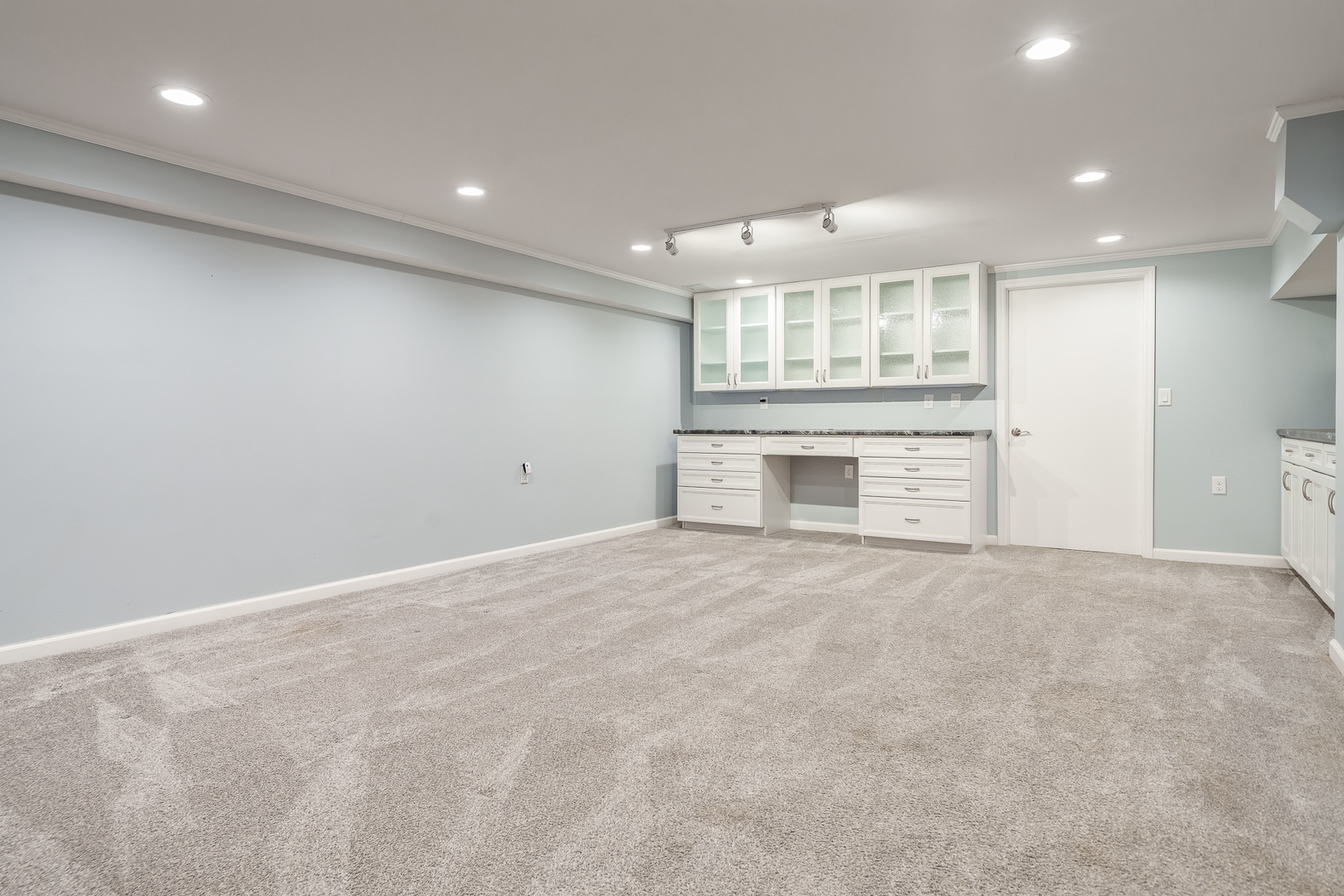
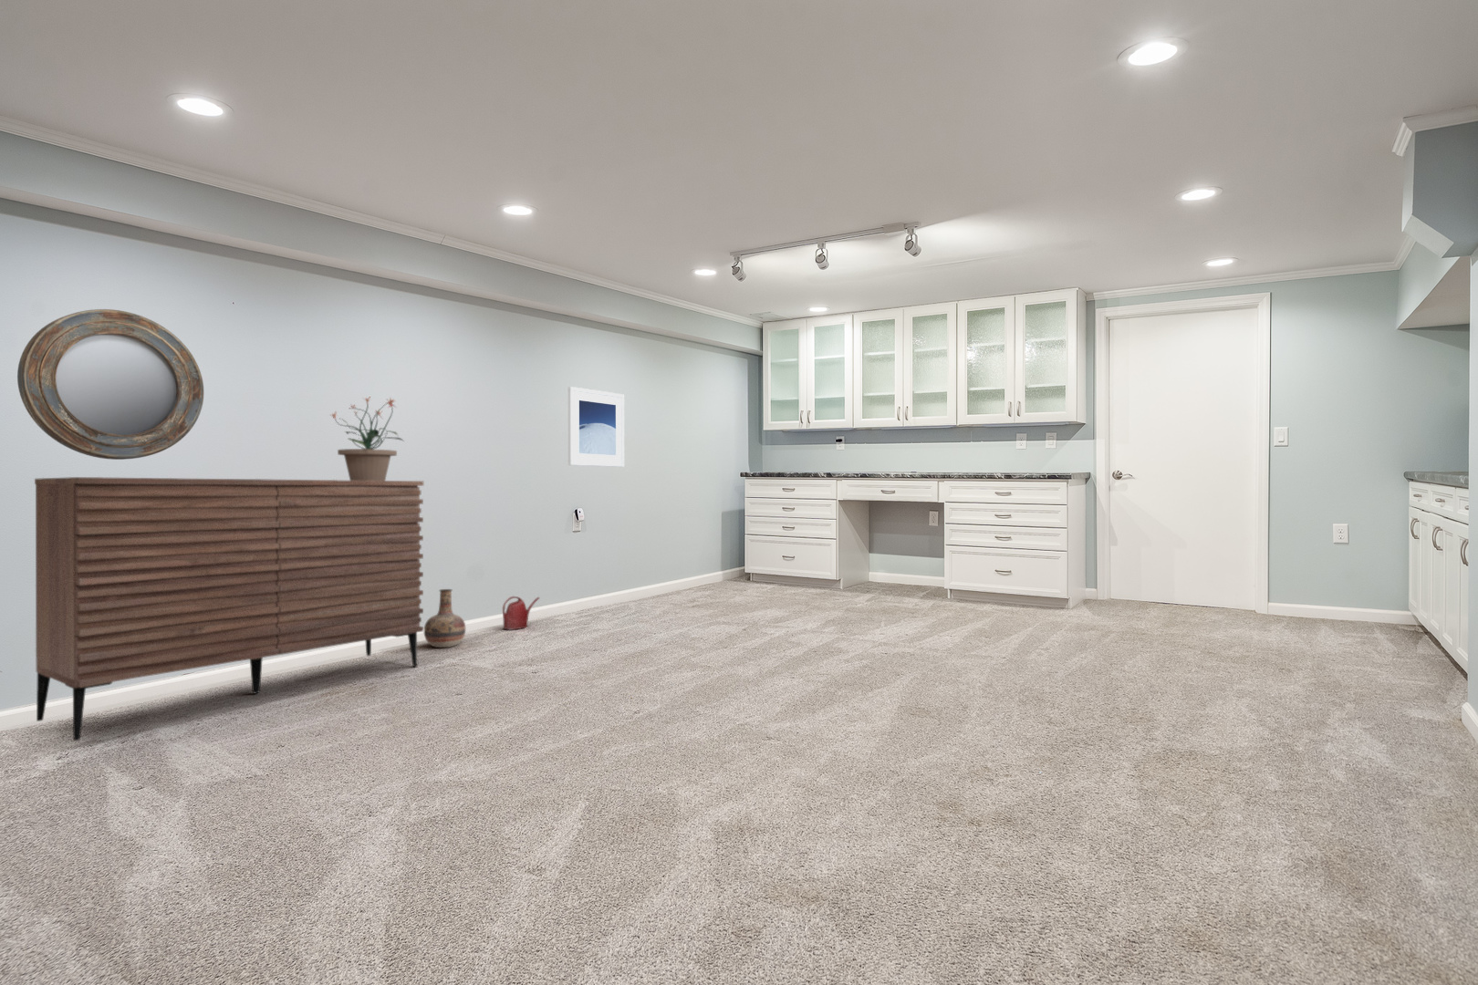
+ sideboard (253, 586)
+ home mirror (118, 385)
+ watering can (521, 610)
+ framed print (597, 428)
+ potted plant (372, 438)
+ vase (444, 618)
